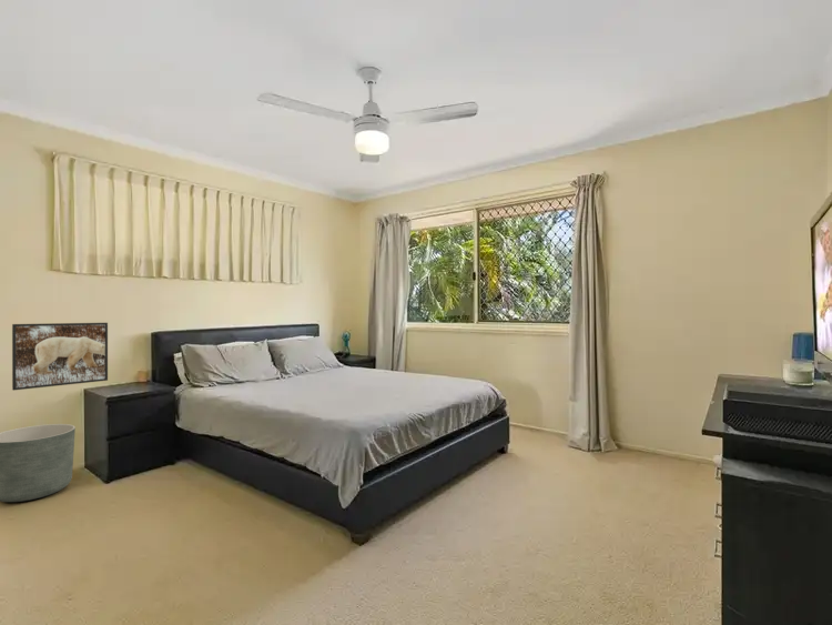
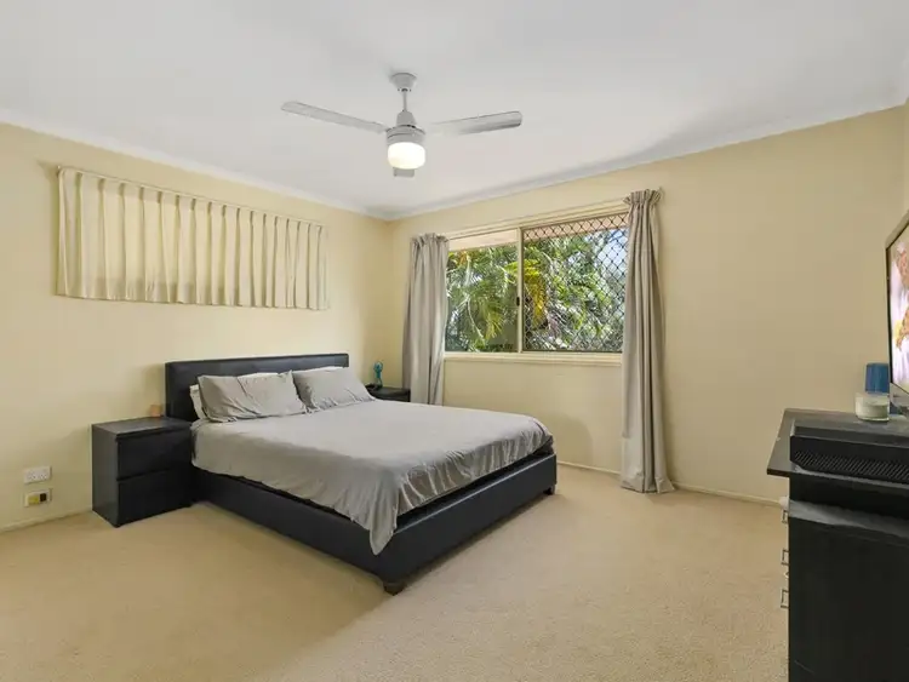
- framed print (62, 354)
- planter (32, 462)
